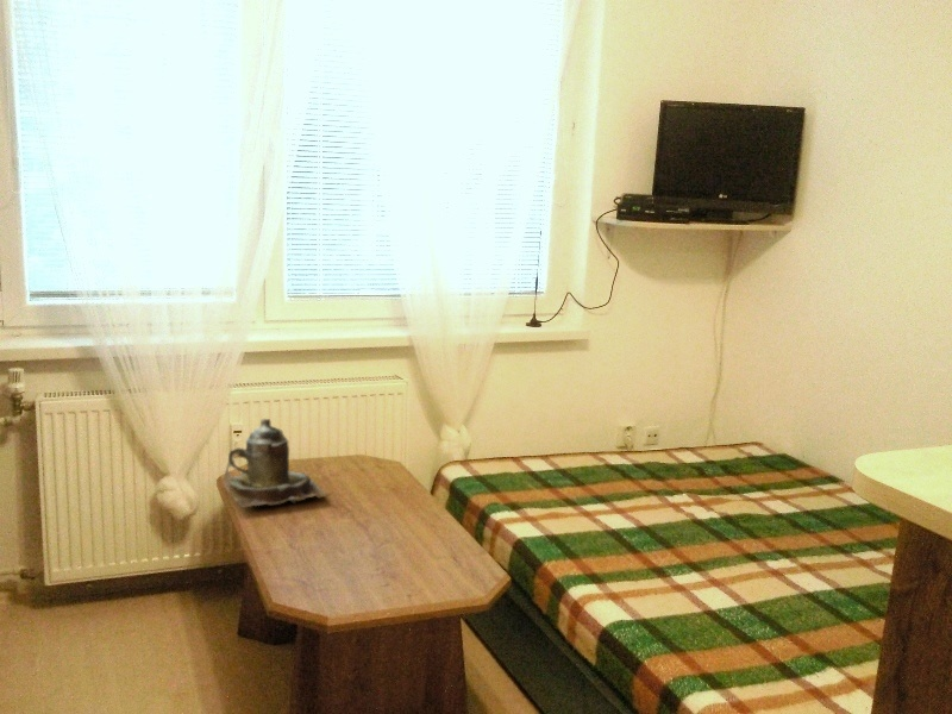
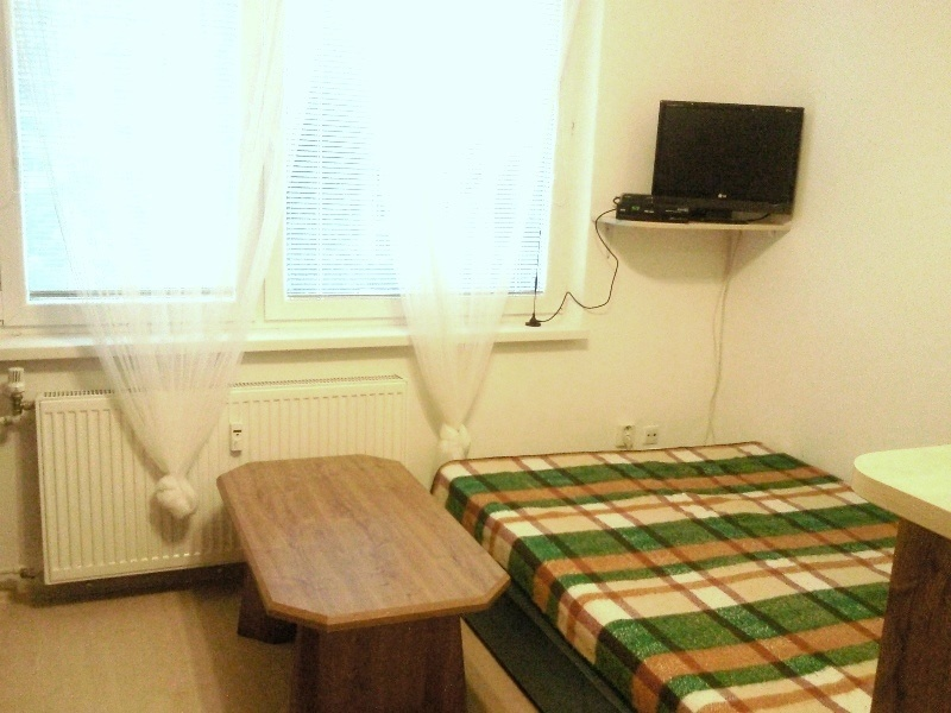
- teapot (275, 457)
